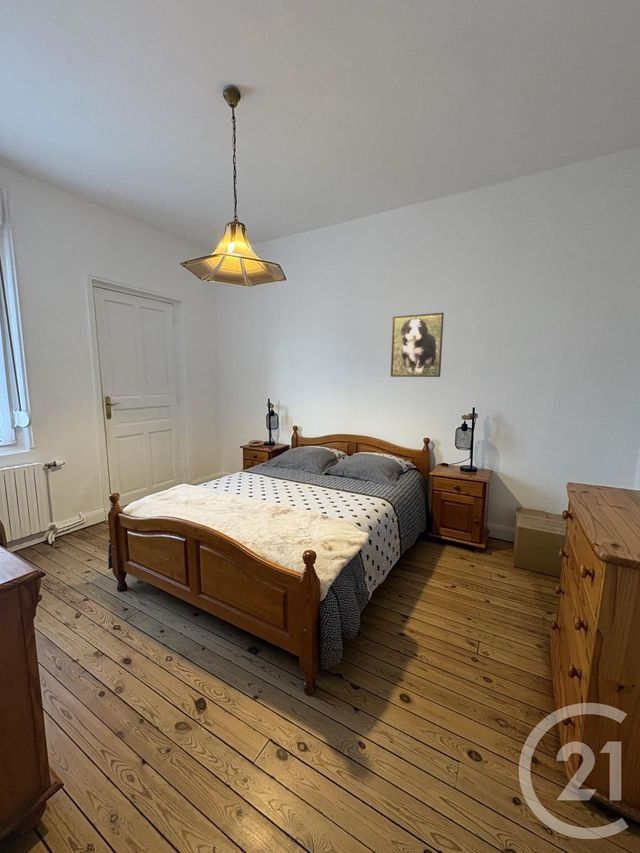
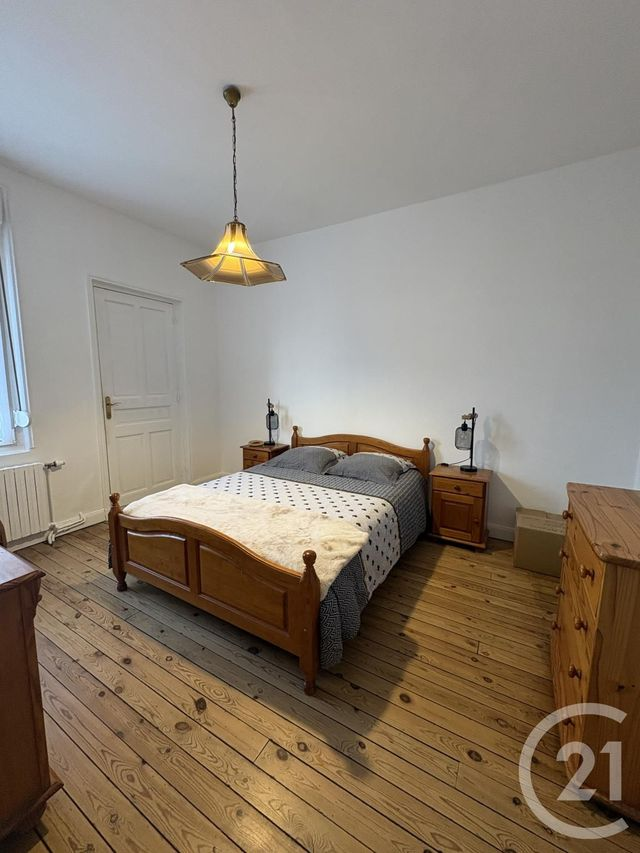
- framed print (416, 346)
